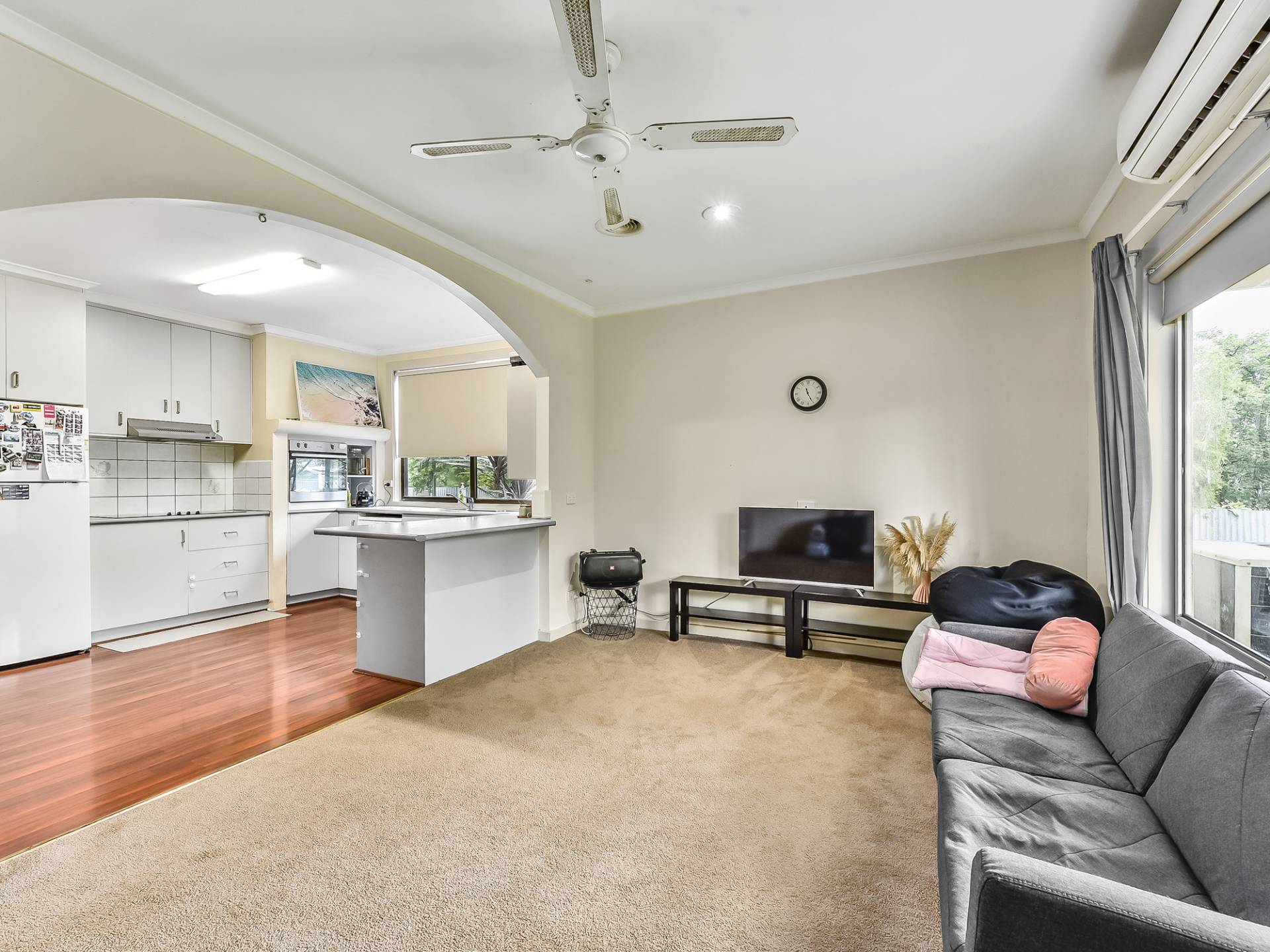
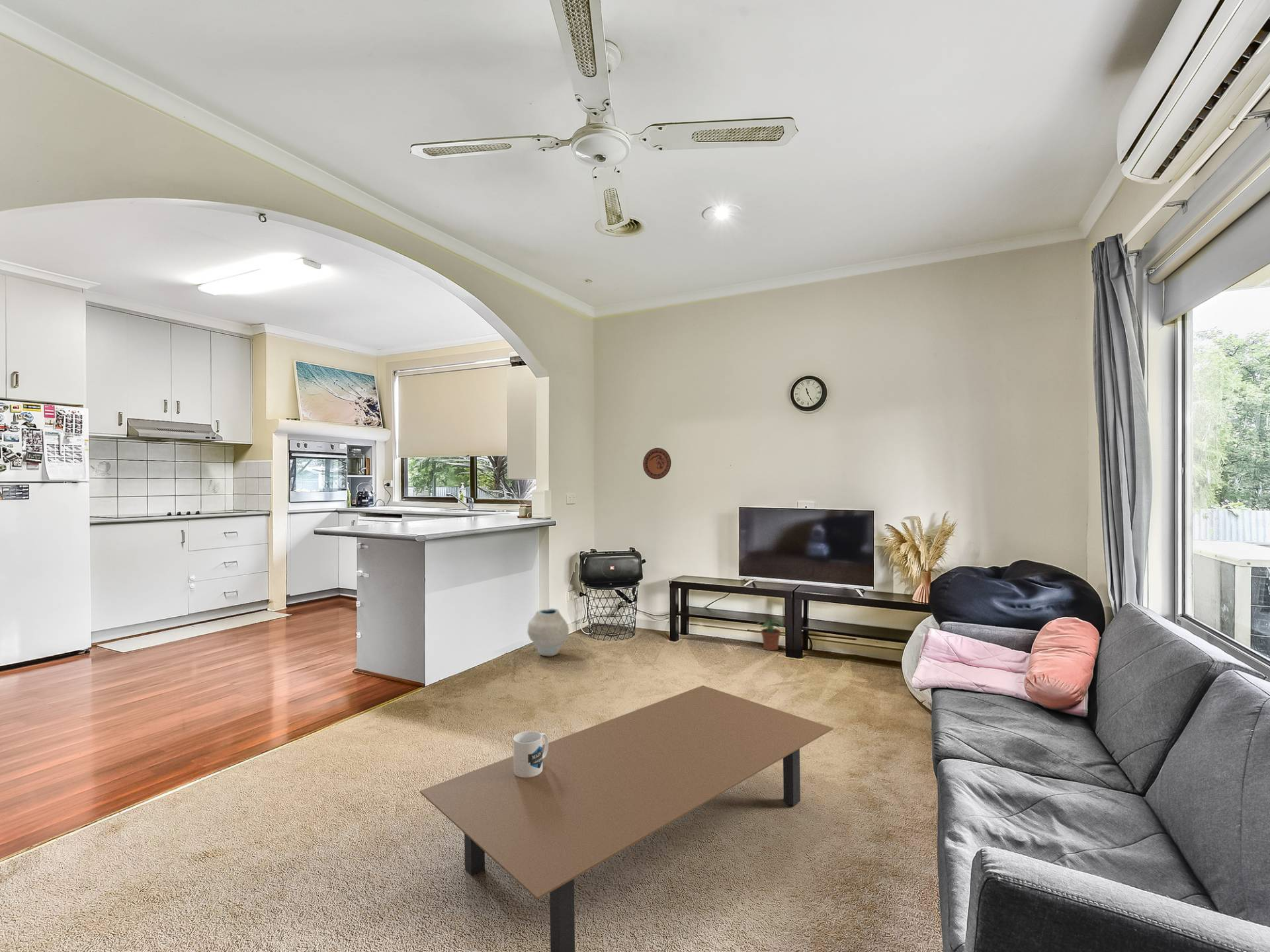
+ coffee table (648, 795)
+ mug (532, 751)
+ vase (548, 632)
+ decorative plate (657, 463)
+ potted plant (771, 635)
